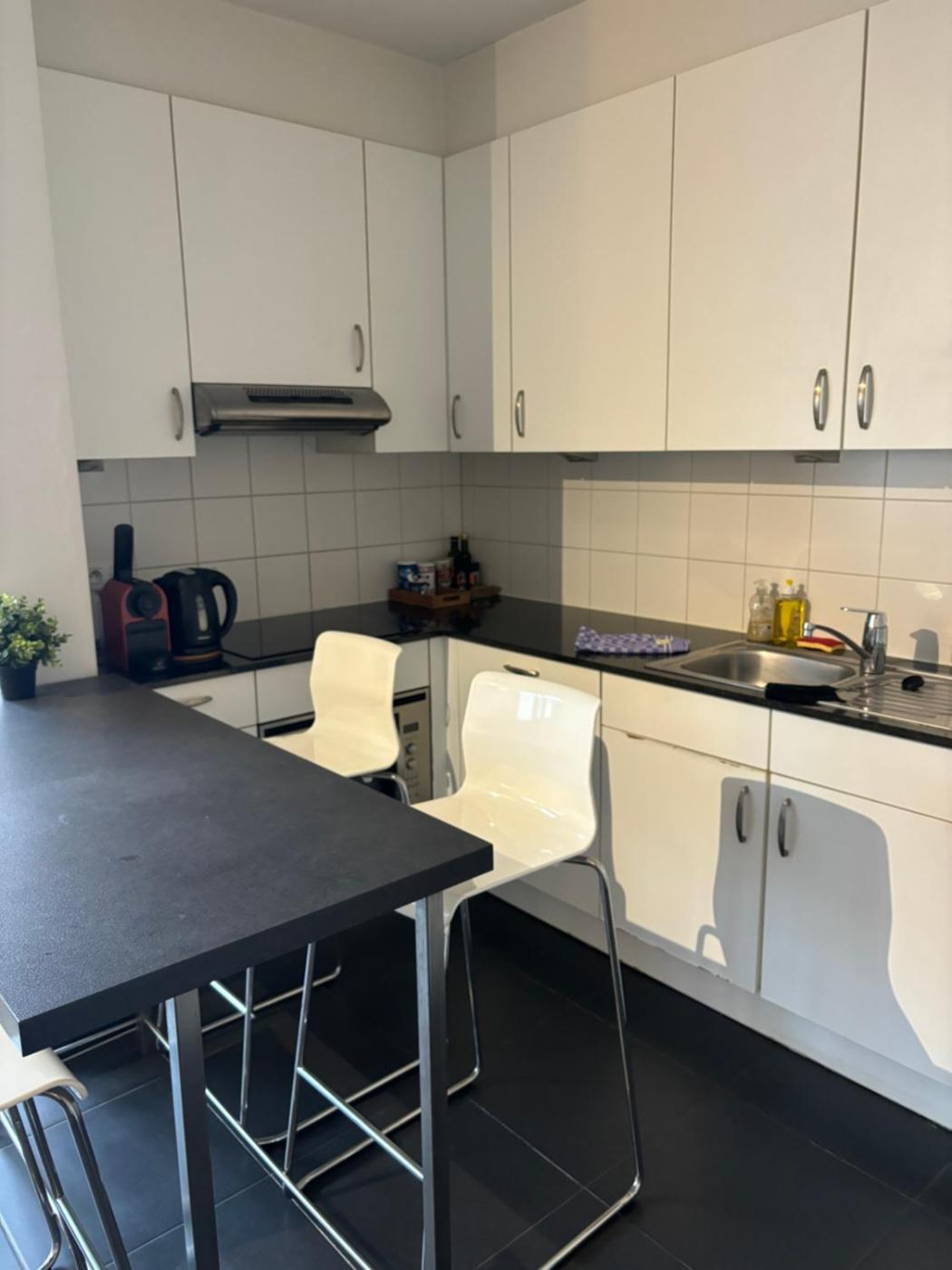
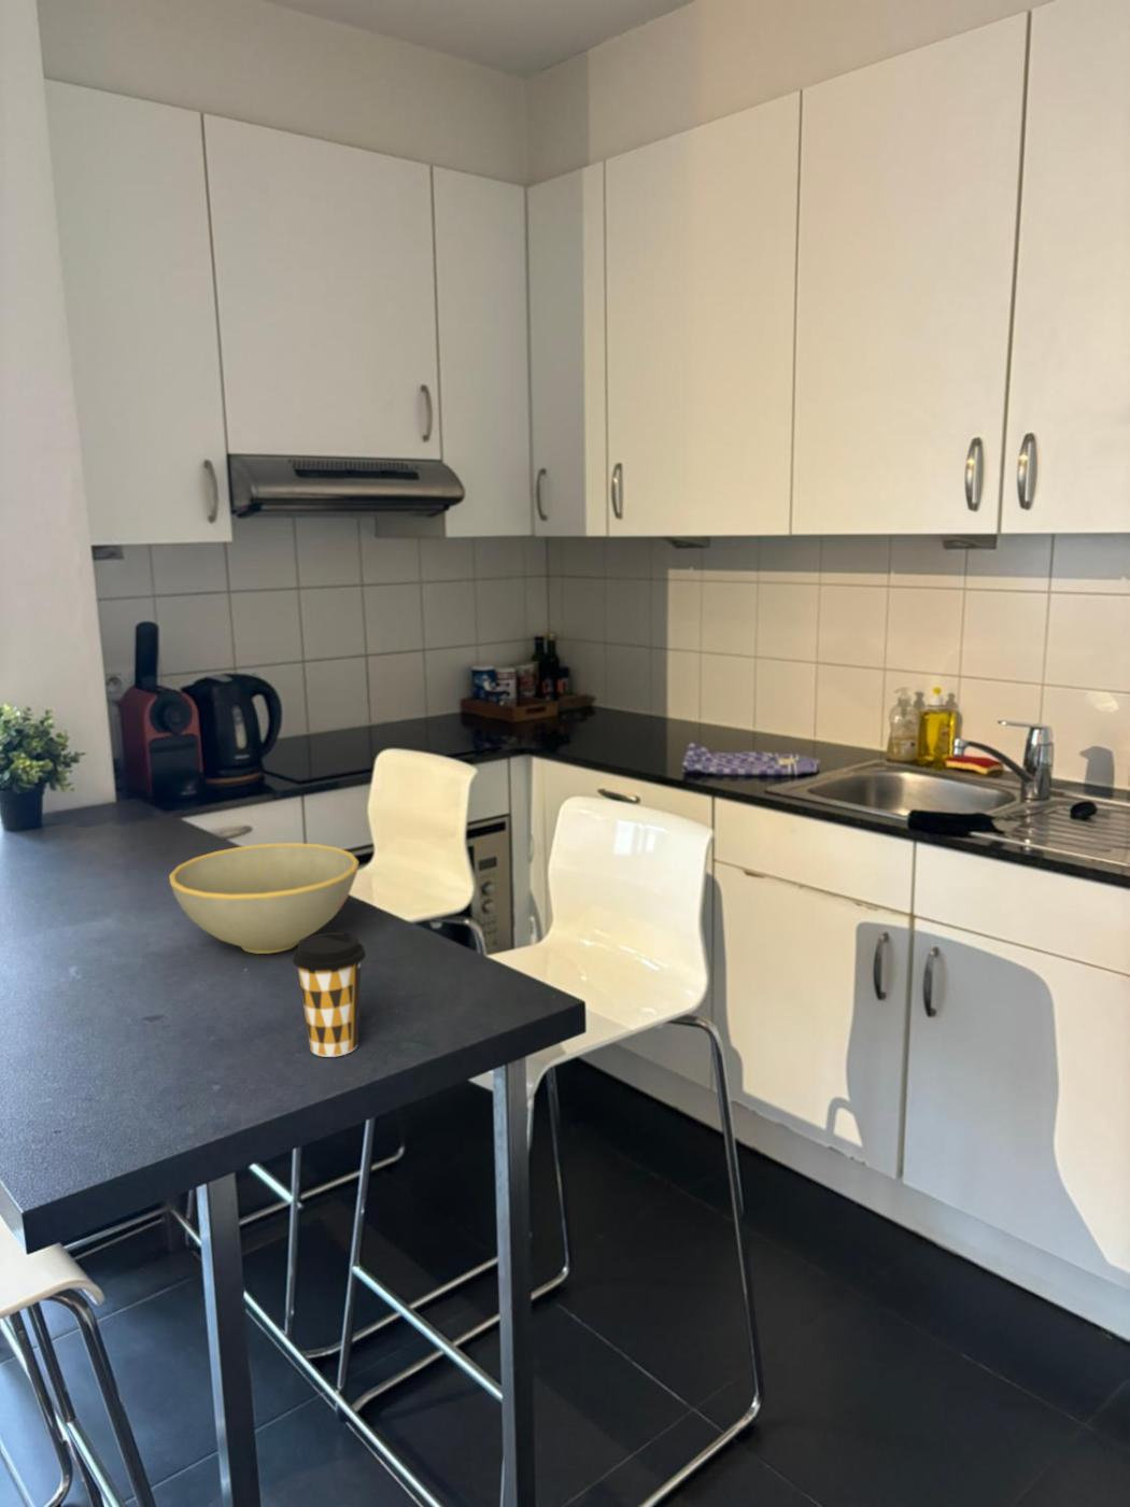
+ coffee cup (330, 994)
+ bowl (268, 905)
